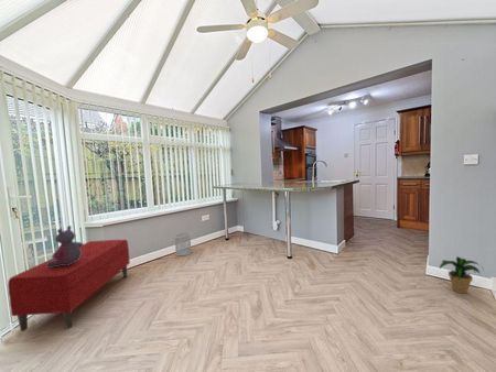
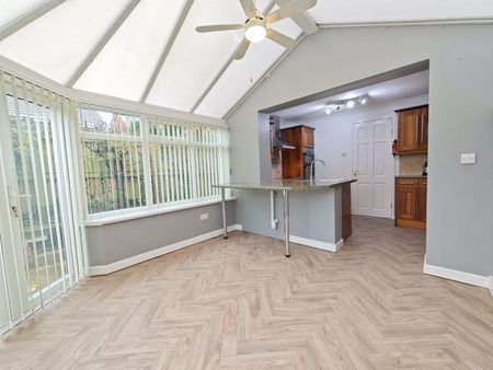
- stuffed bear (64, 245)
- potted plant (460, 275)
- bench (82, 276)
- wastebasket (183, 243)
